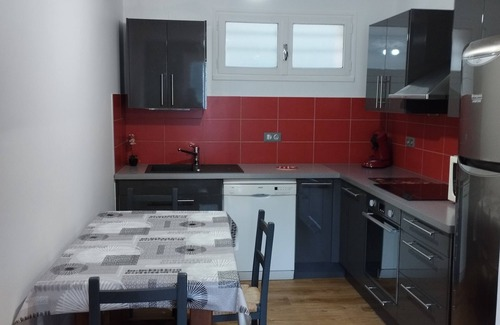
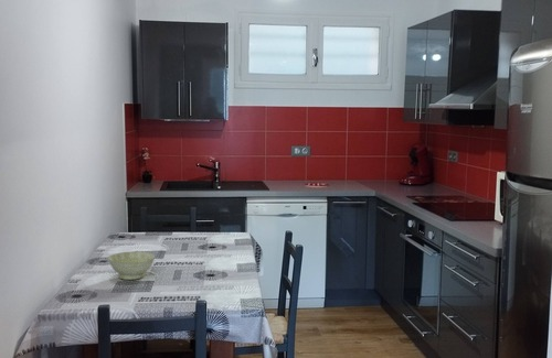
+ bowl (131, 267)
